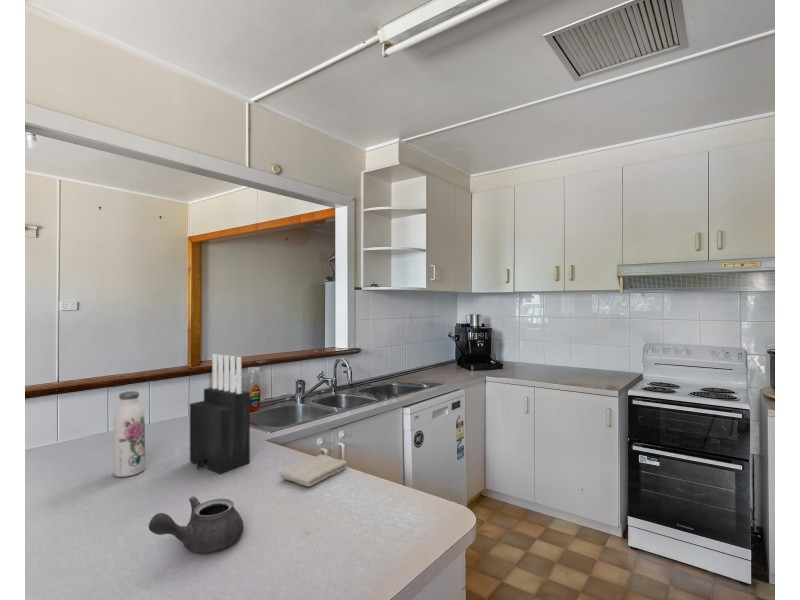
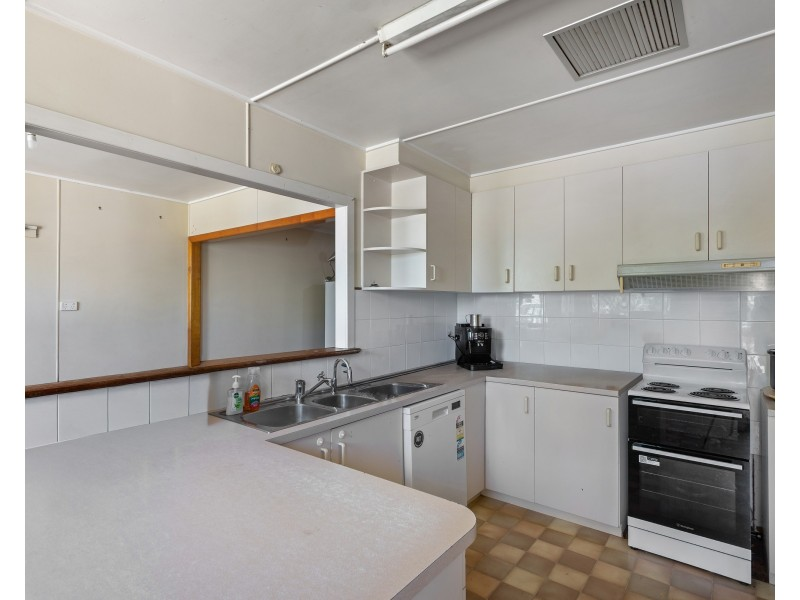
- water bottle (129, 432)
- knife block (216, 410)
- washcloth (315, 468)
- teapot (196, 522)
